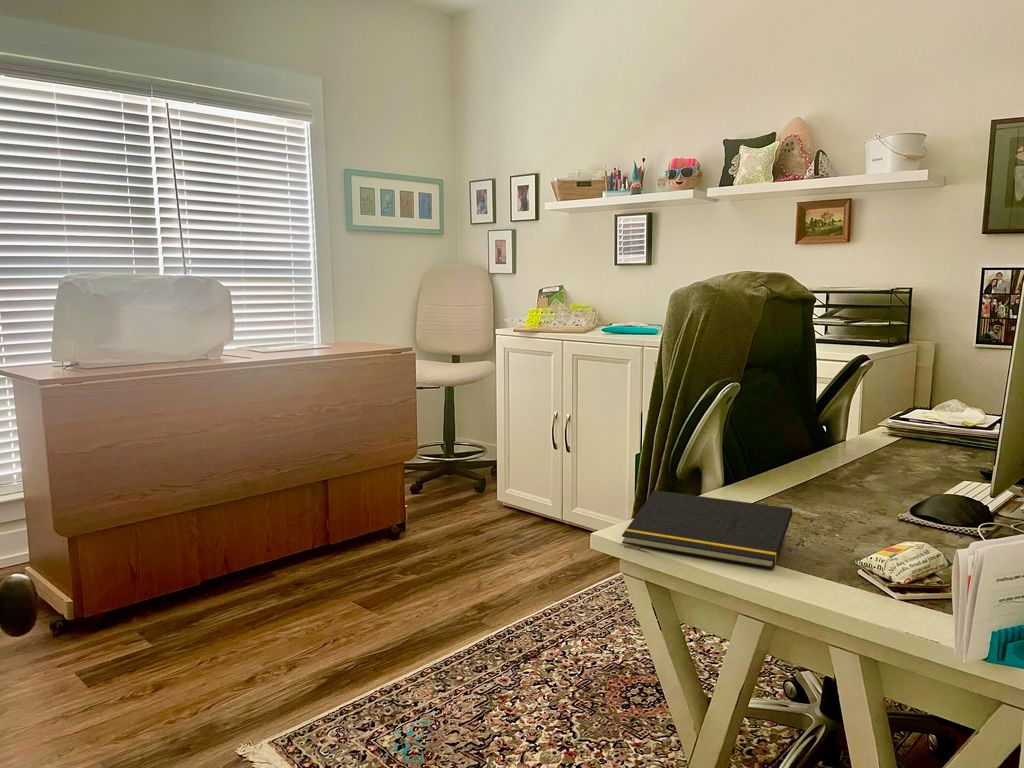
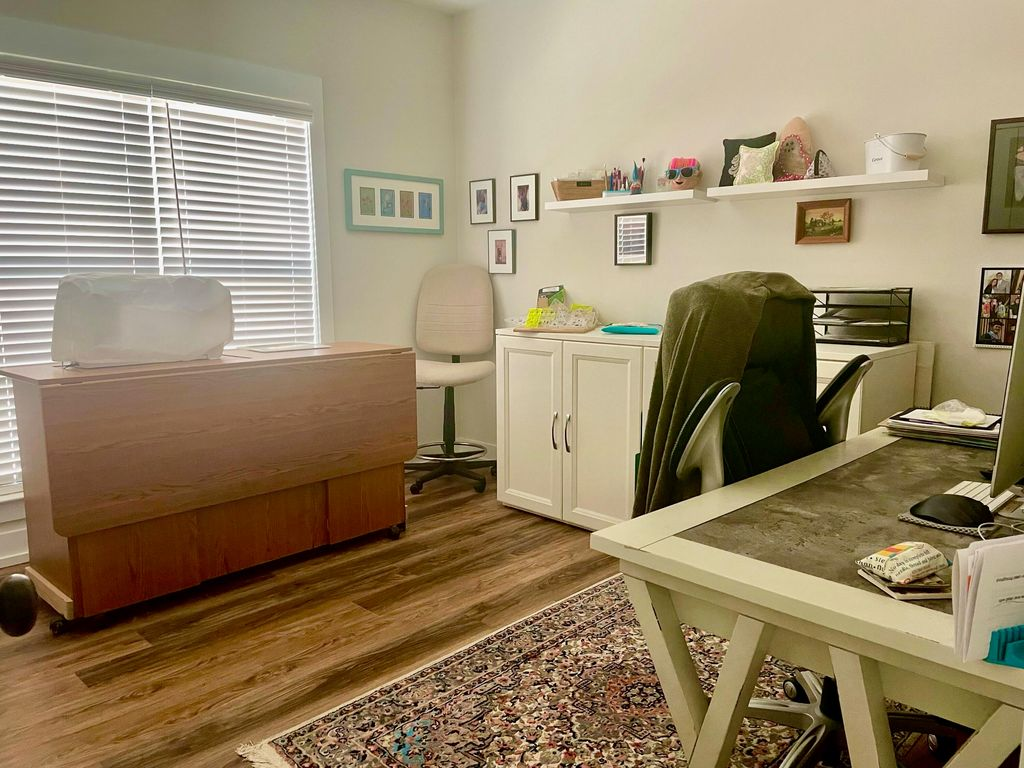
- notepad (707, 525)
